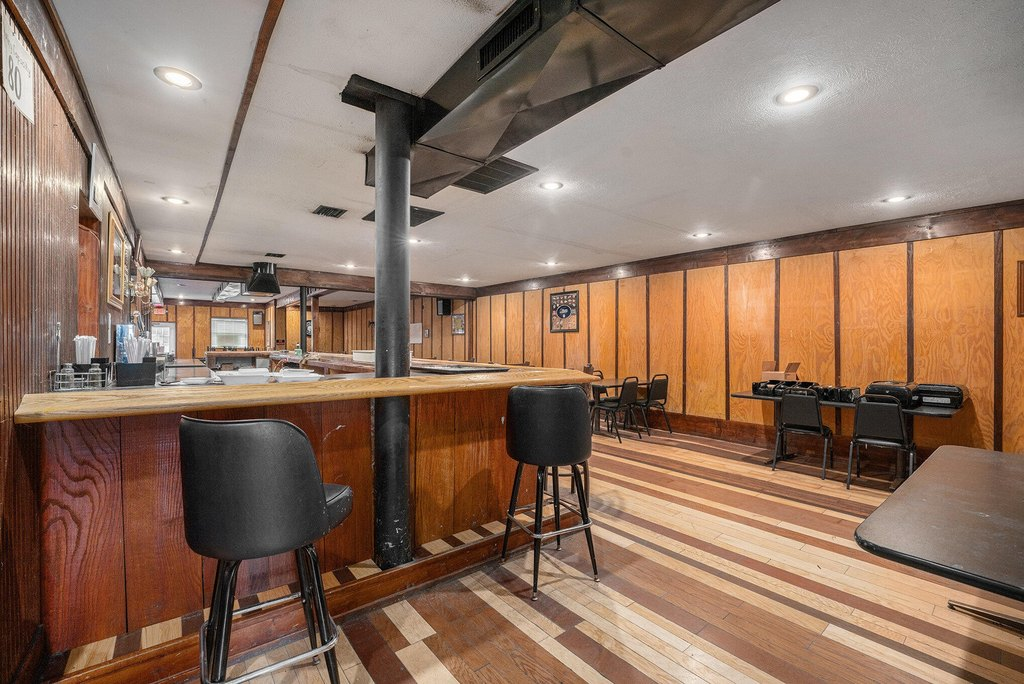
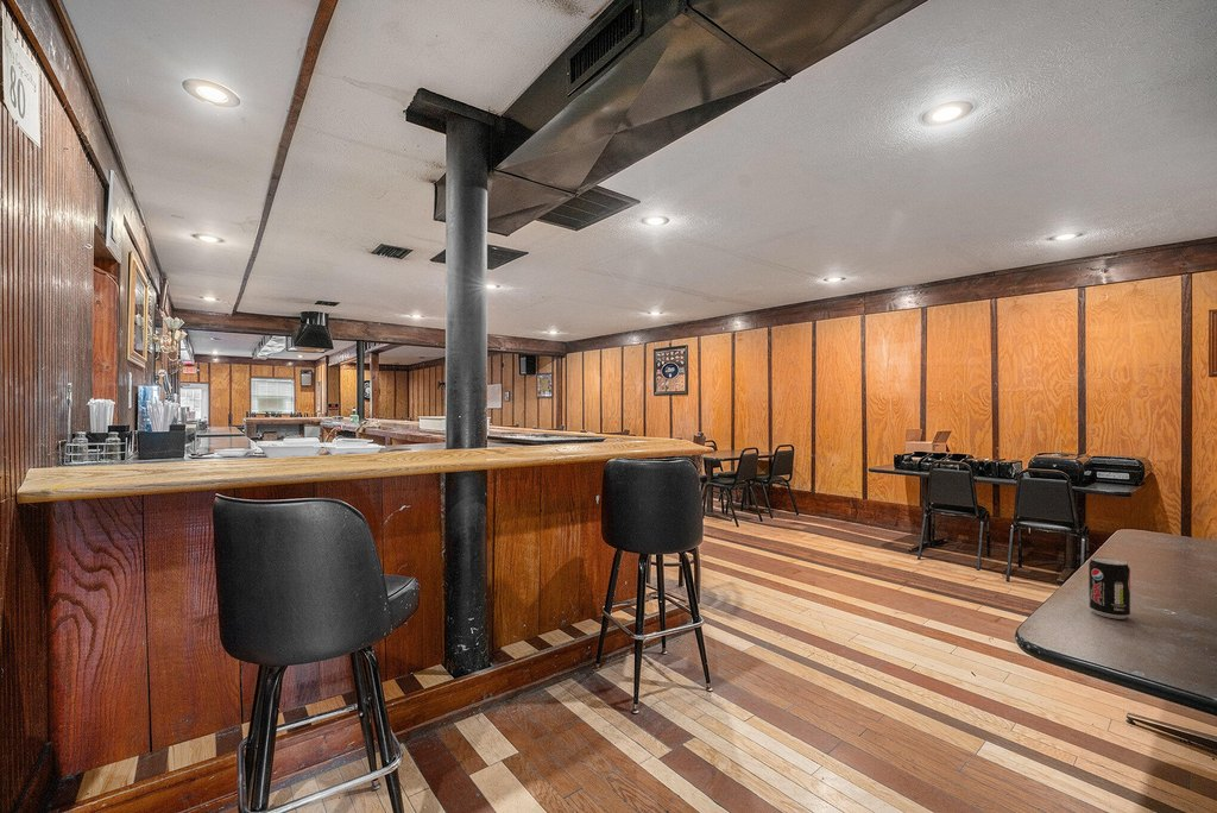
+ beverage can (1109, 587)
